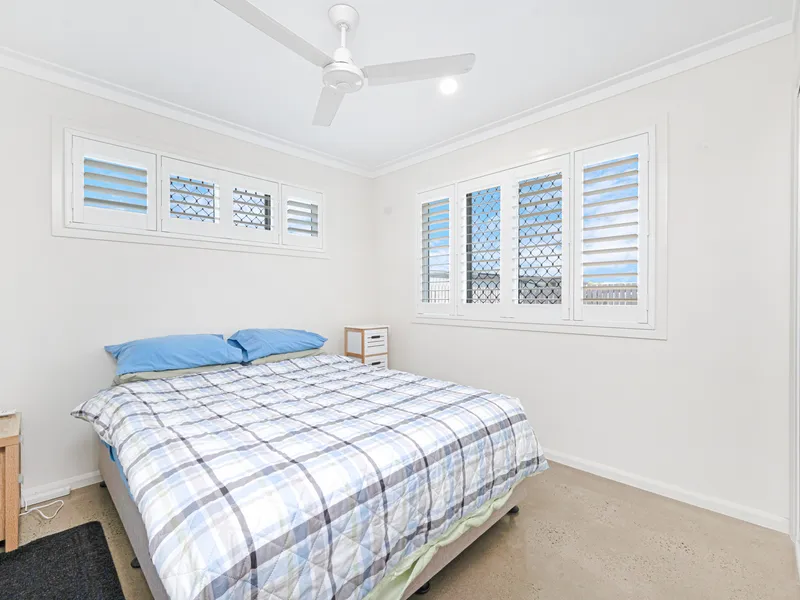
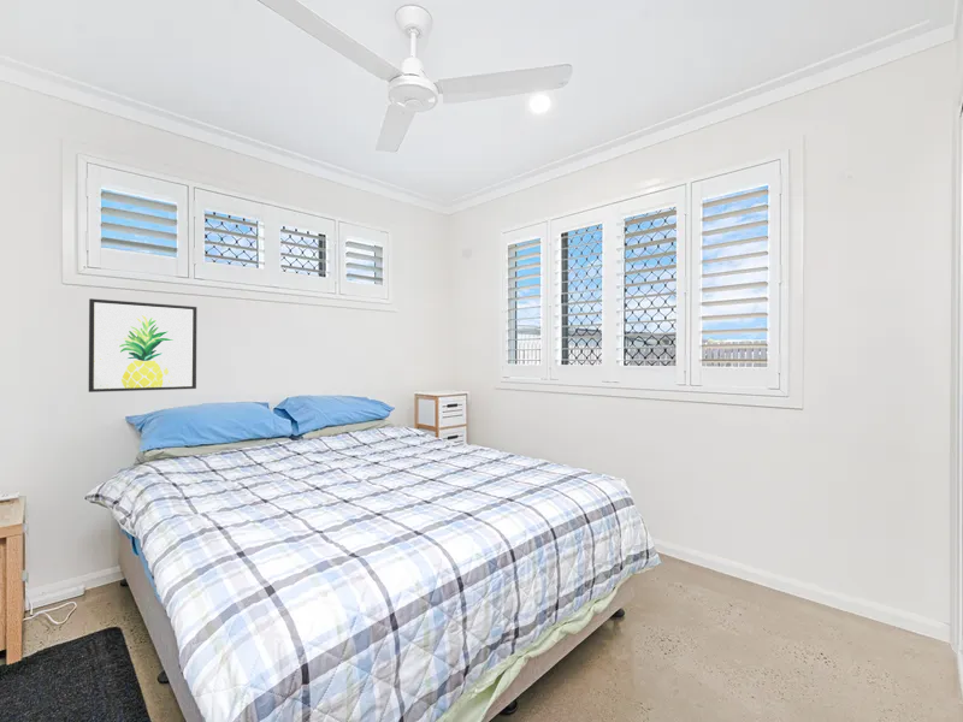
+ wall art (146, 347)
